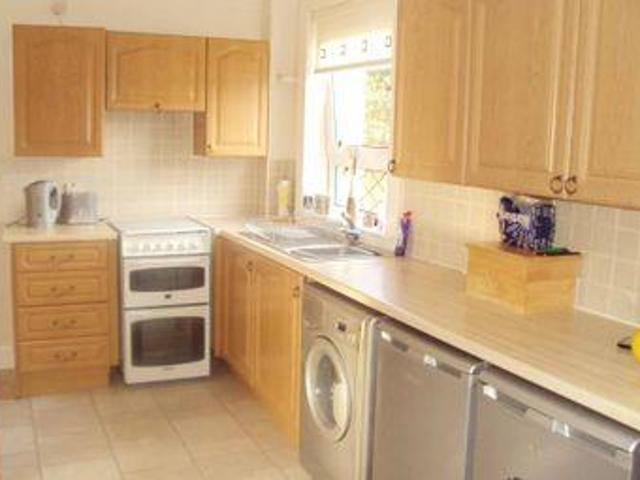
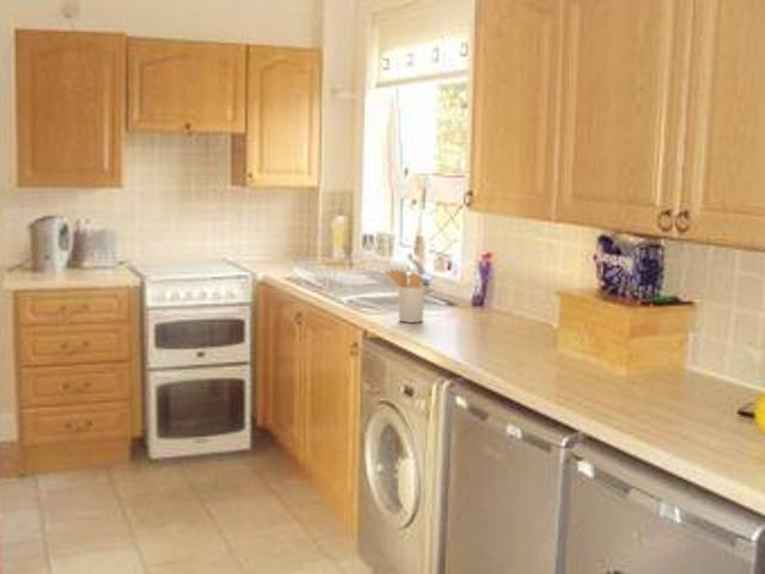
+ utensil holder (405, 294)
